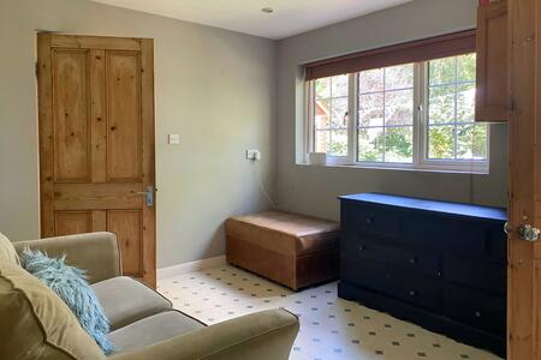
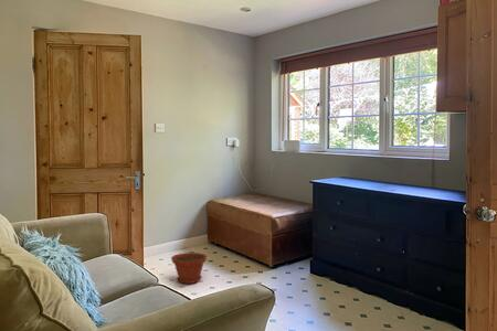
+ plant pot (189, 268)
